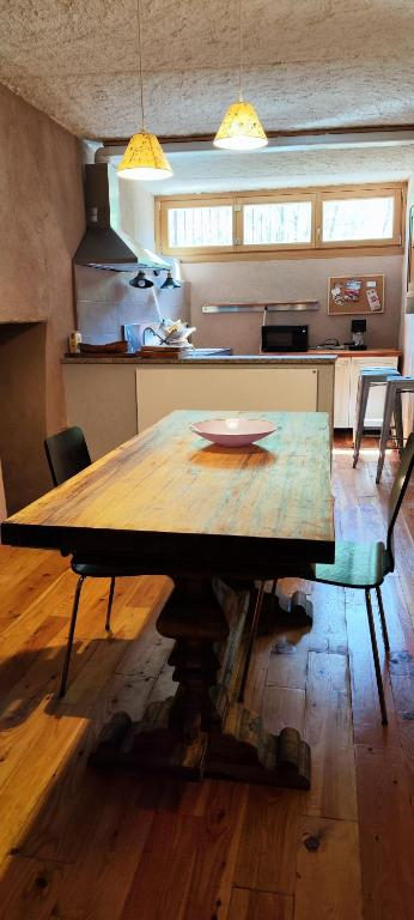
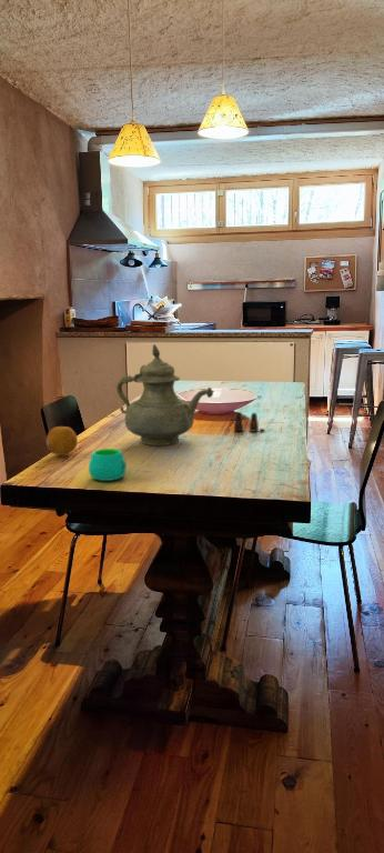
+ fruit (61, 440)
+ salt shaker (250, 422)
+ teapot (163, 393)
+ mug (109, 462)
